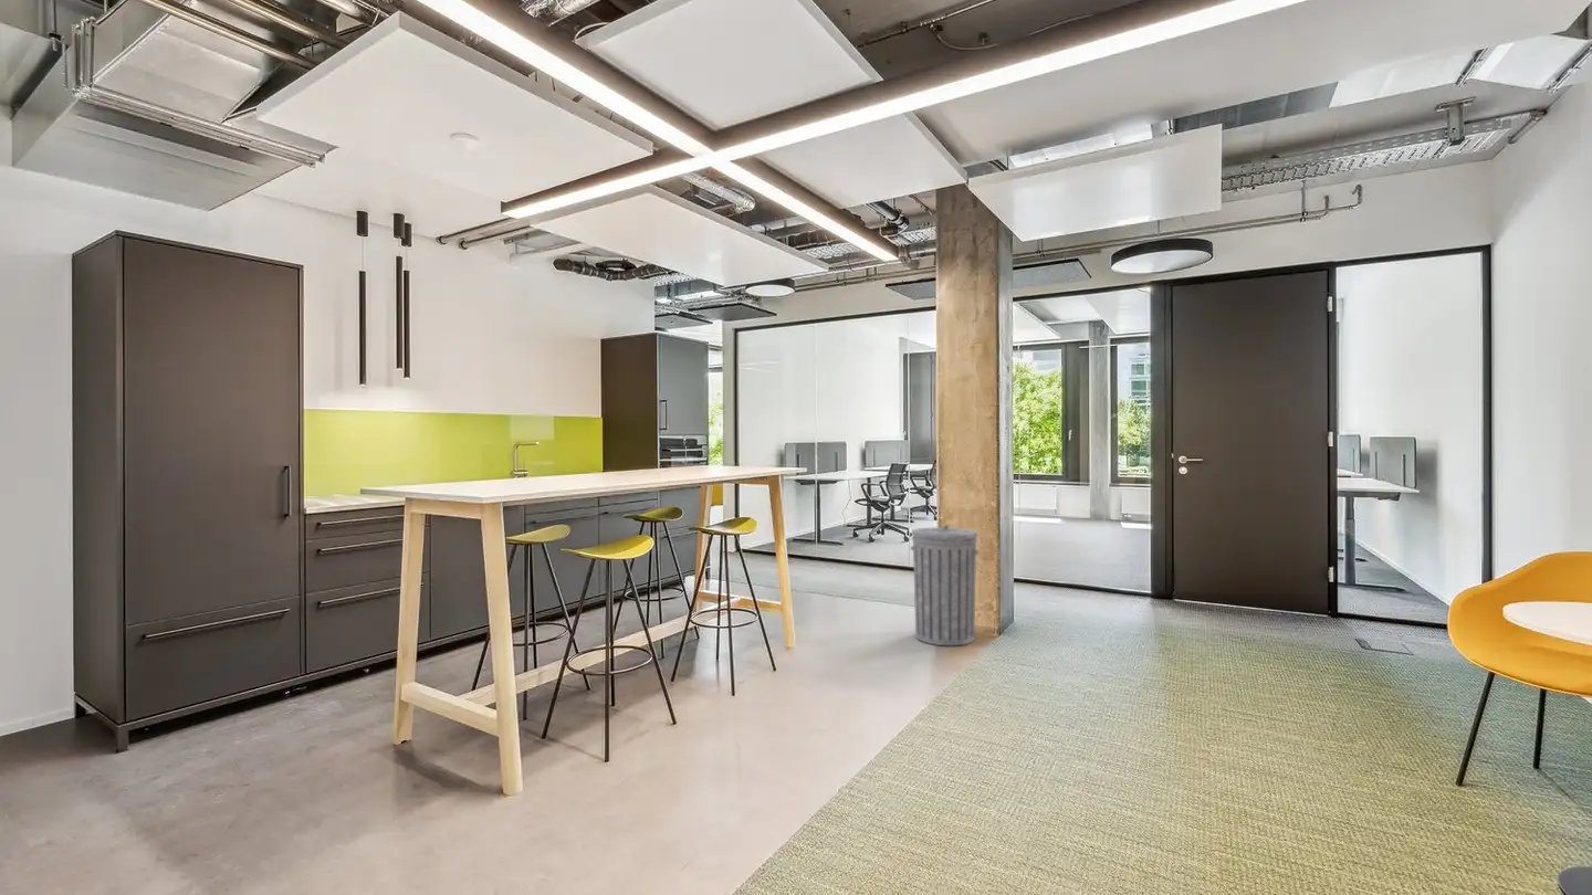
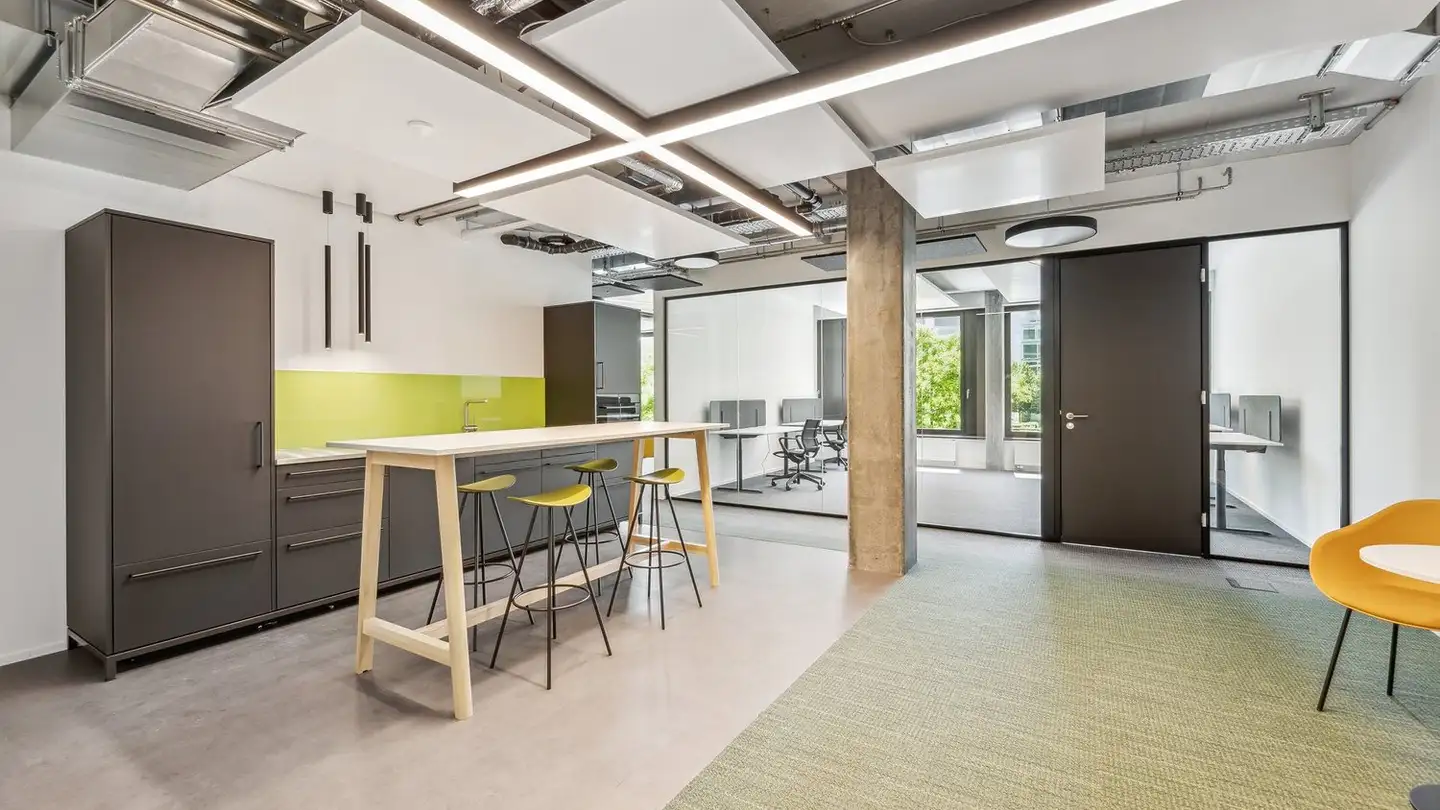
- trash can (944, 581)
